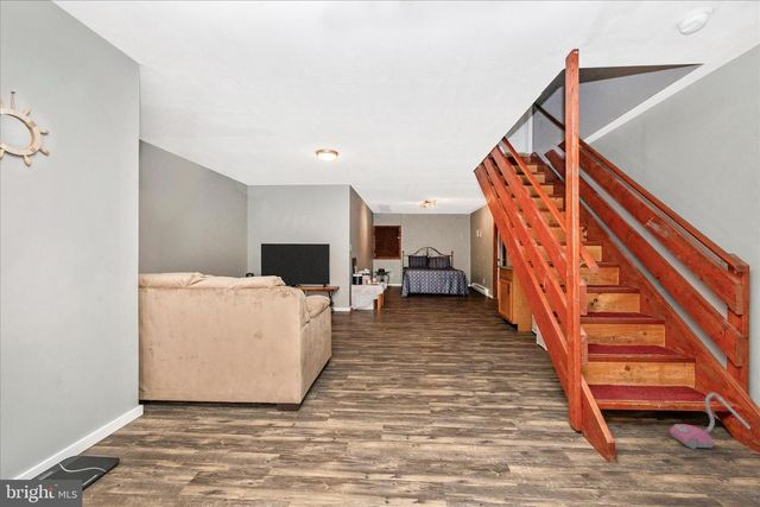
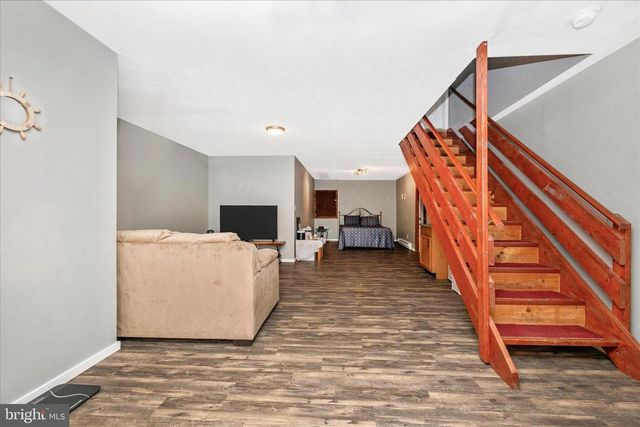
- vacuum cleaner (714, 420)
